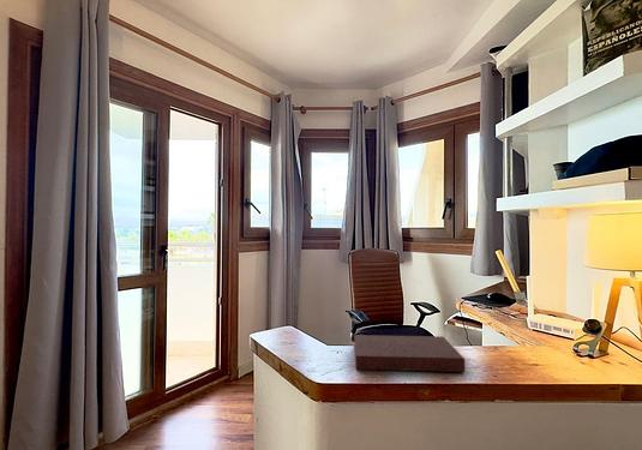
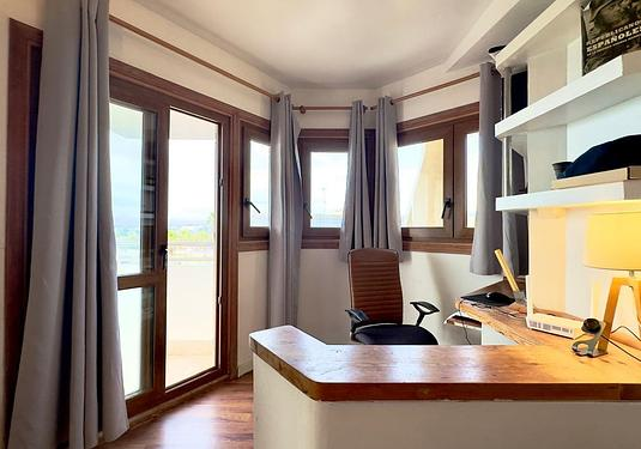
- notebook (403, 352)
